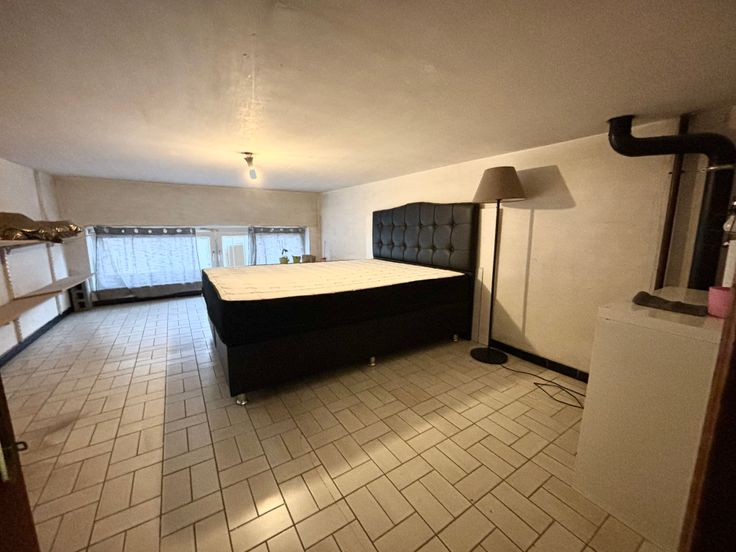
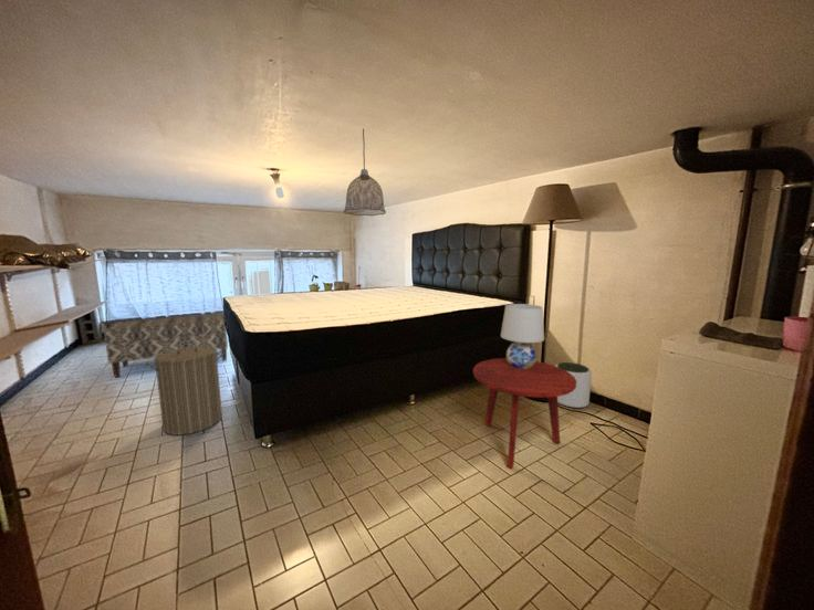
+ side table (518, 408)
+ bench (174, 341)
+ table lamp (522, 336)
+ laundry hamper (189, 382)
+ pendant lamp (364, 171)
+ plant pot (576, 383)
